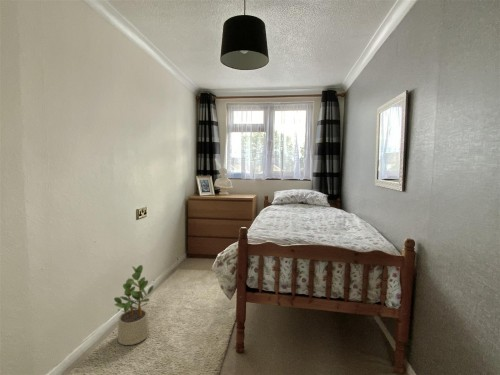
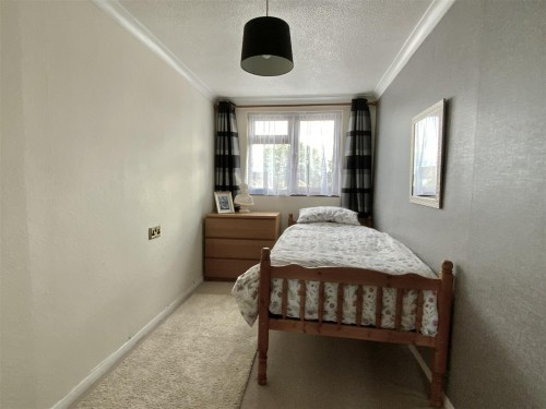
- potted plant (130, 300)
